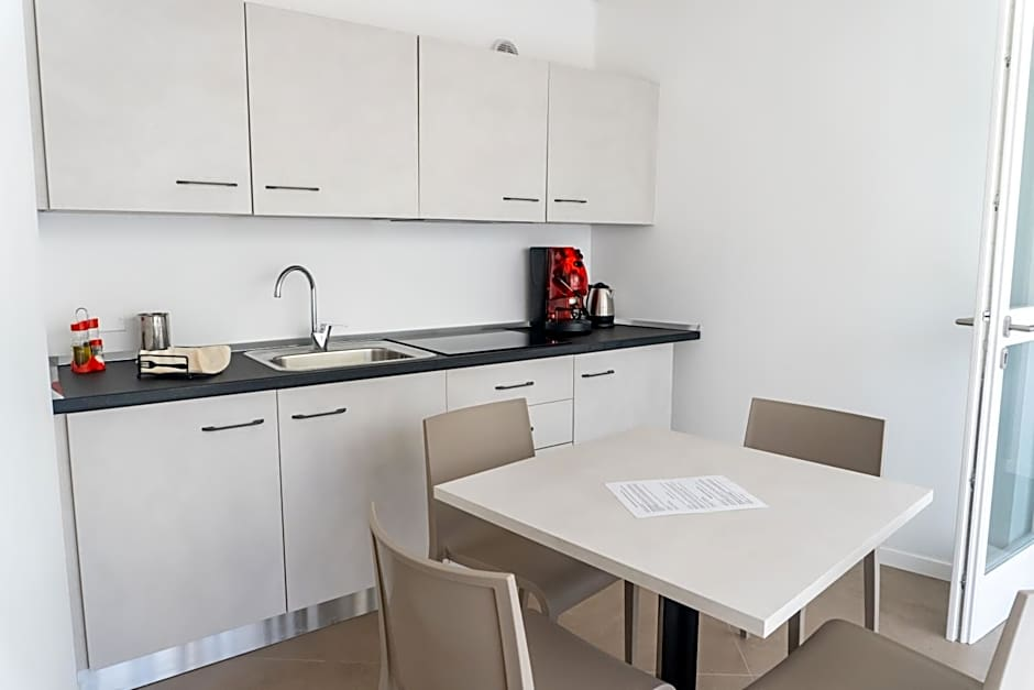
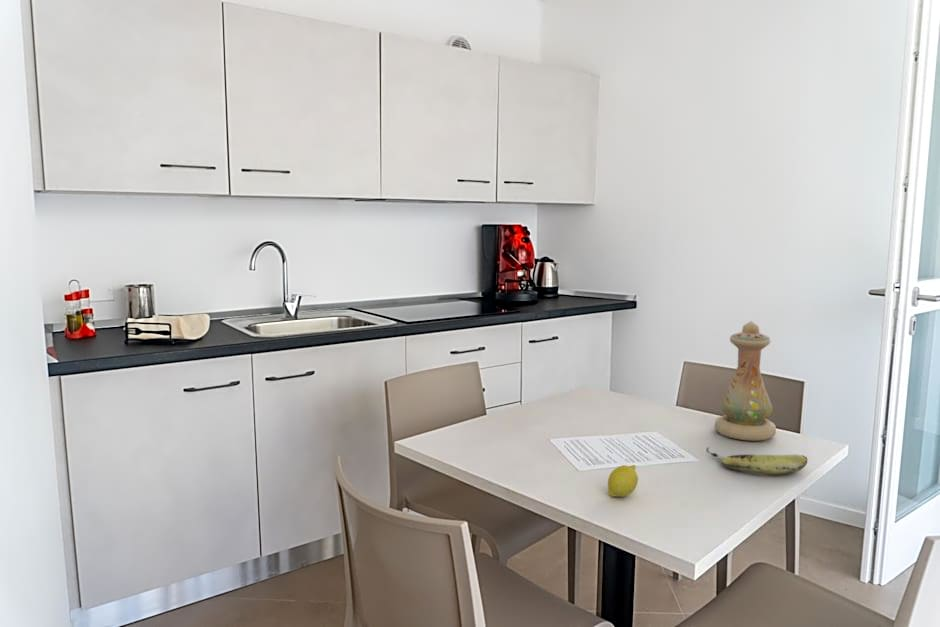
+ fruit (622, 480)
+ vase (747, 377)
+ fruit (757, 459)
